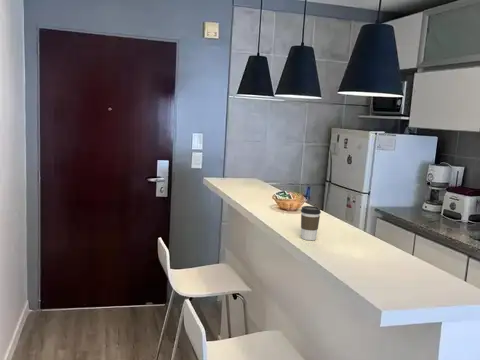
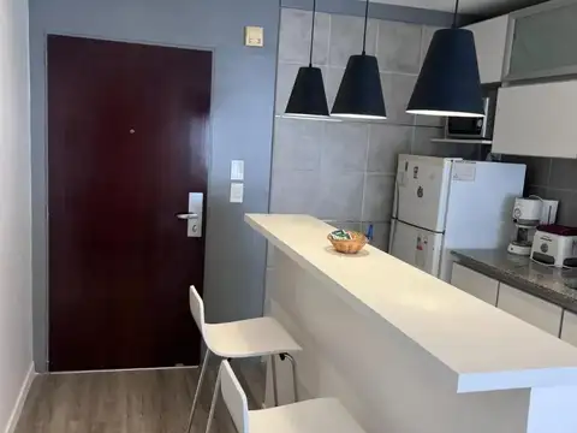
- coffee cup (309, 223)
